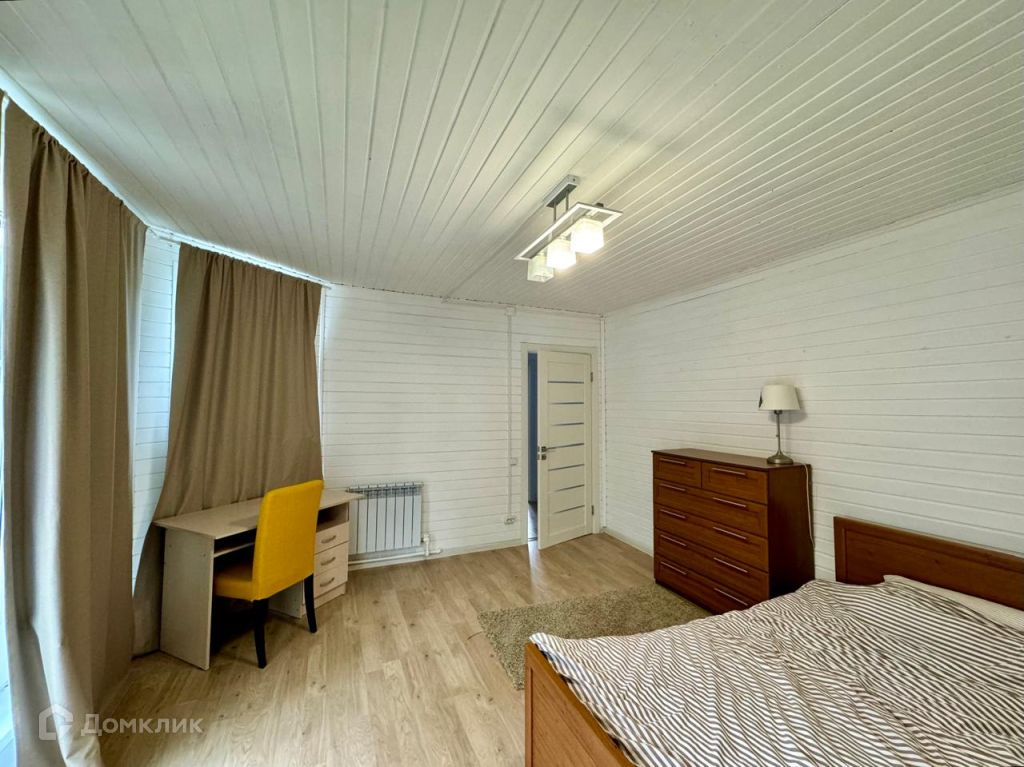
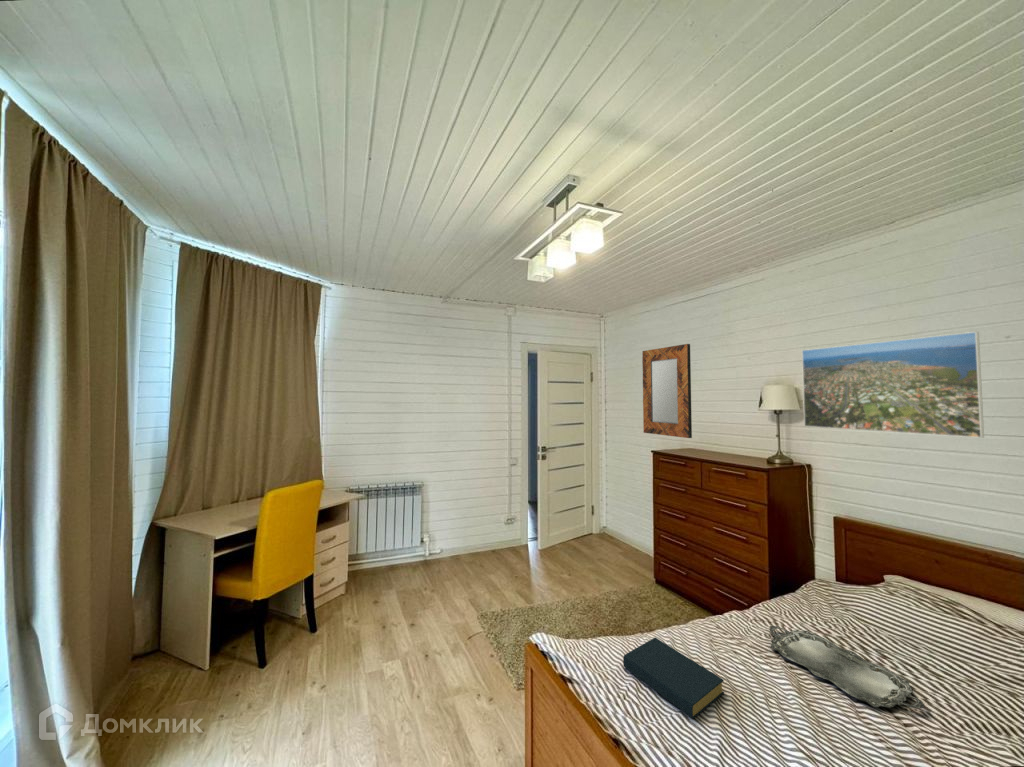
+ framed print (877, 386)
+ hardback book (671, 673)
+ home mirror (665, 391)
+ serving tray (835, 663)
